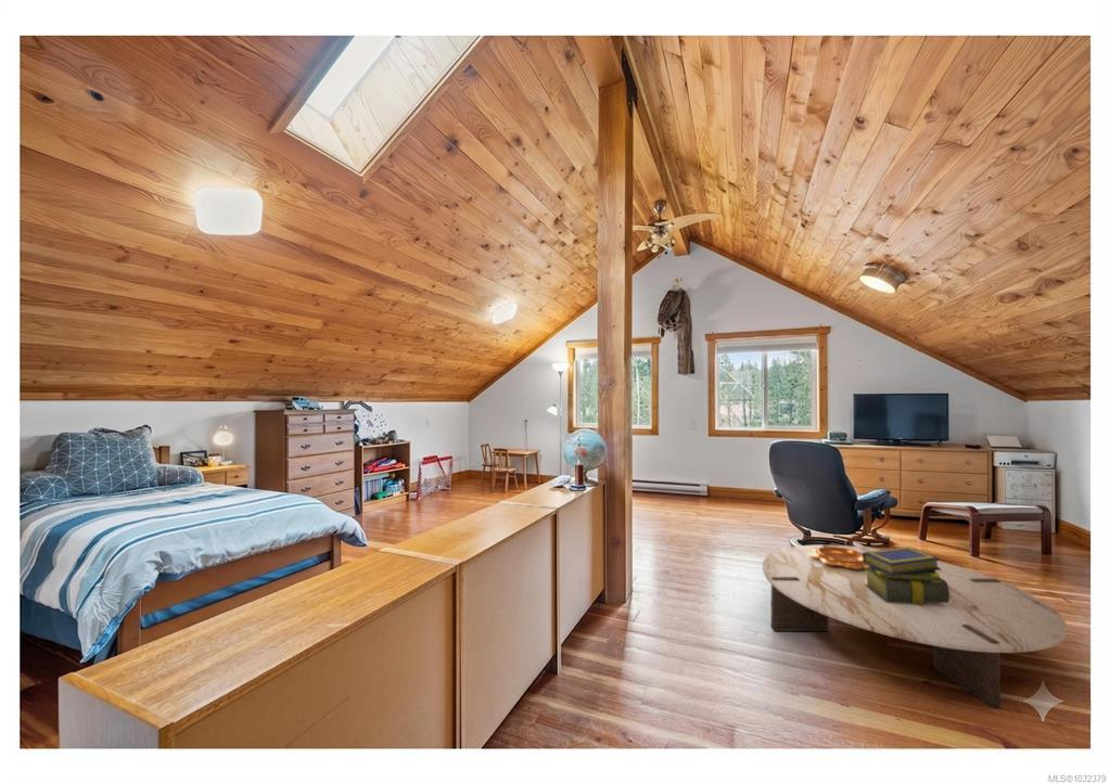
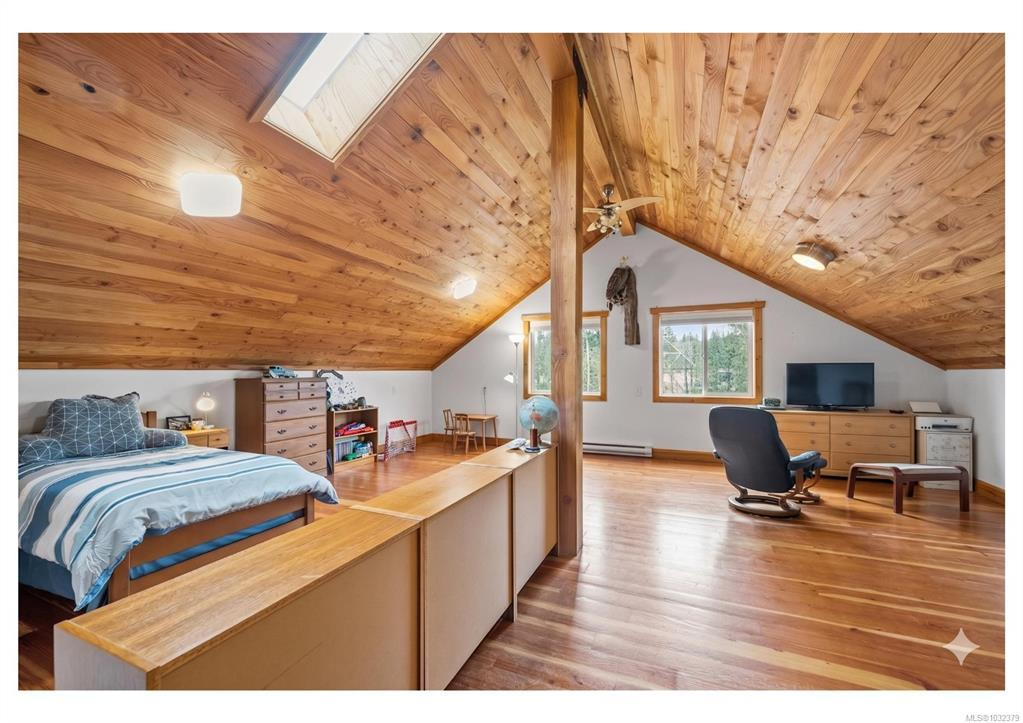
- stack of books (903, 574)
- decorative bowl (841, 556)
- coffee table (891, 607)
